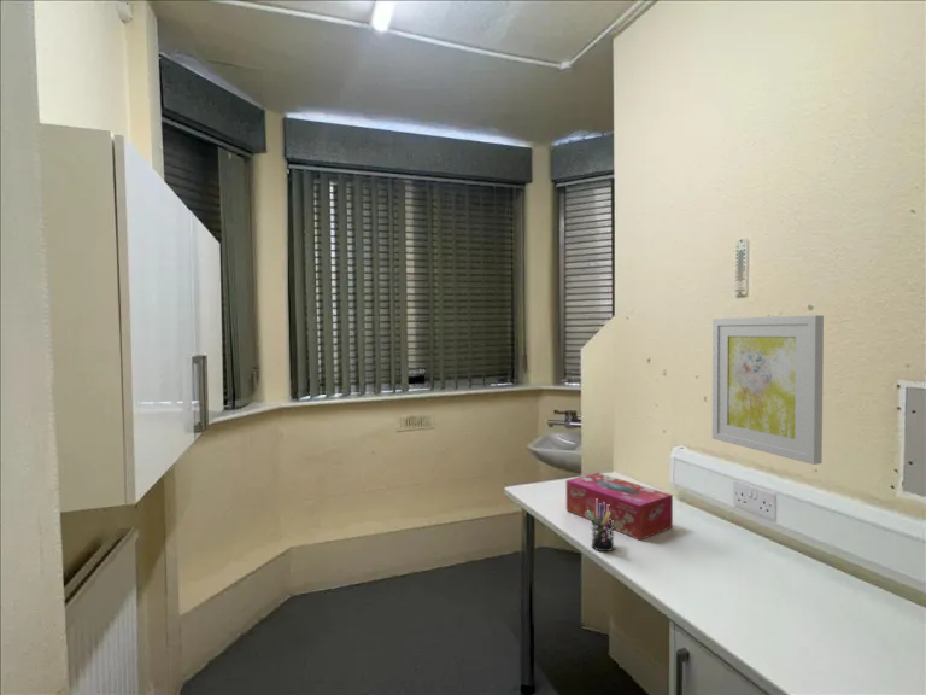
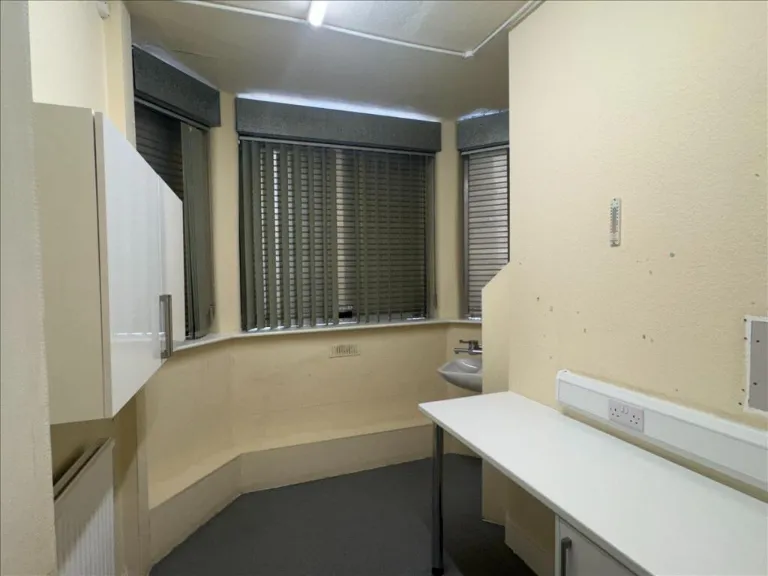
- wall art (761, 384)
- pen holder (599, 524)
- tissue box (616, 502)
